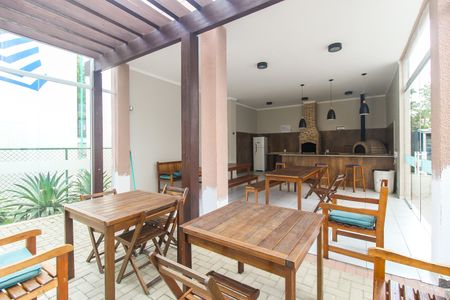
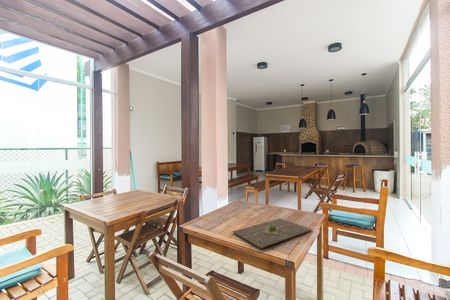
+ cutting board (272, 227)
